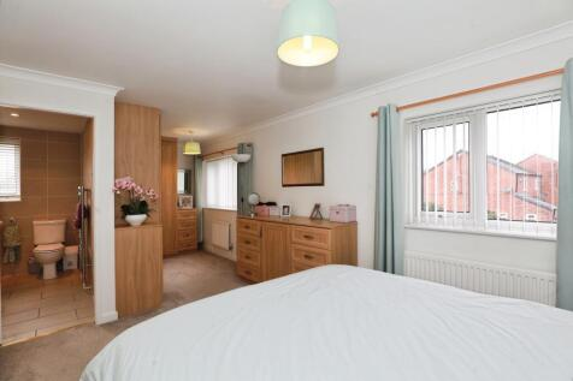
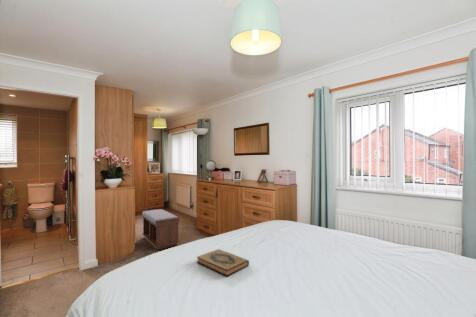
+ hardback book (222, 261)
+ bench (159, 227)
